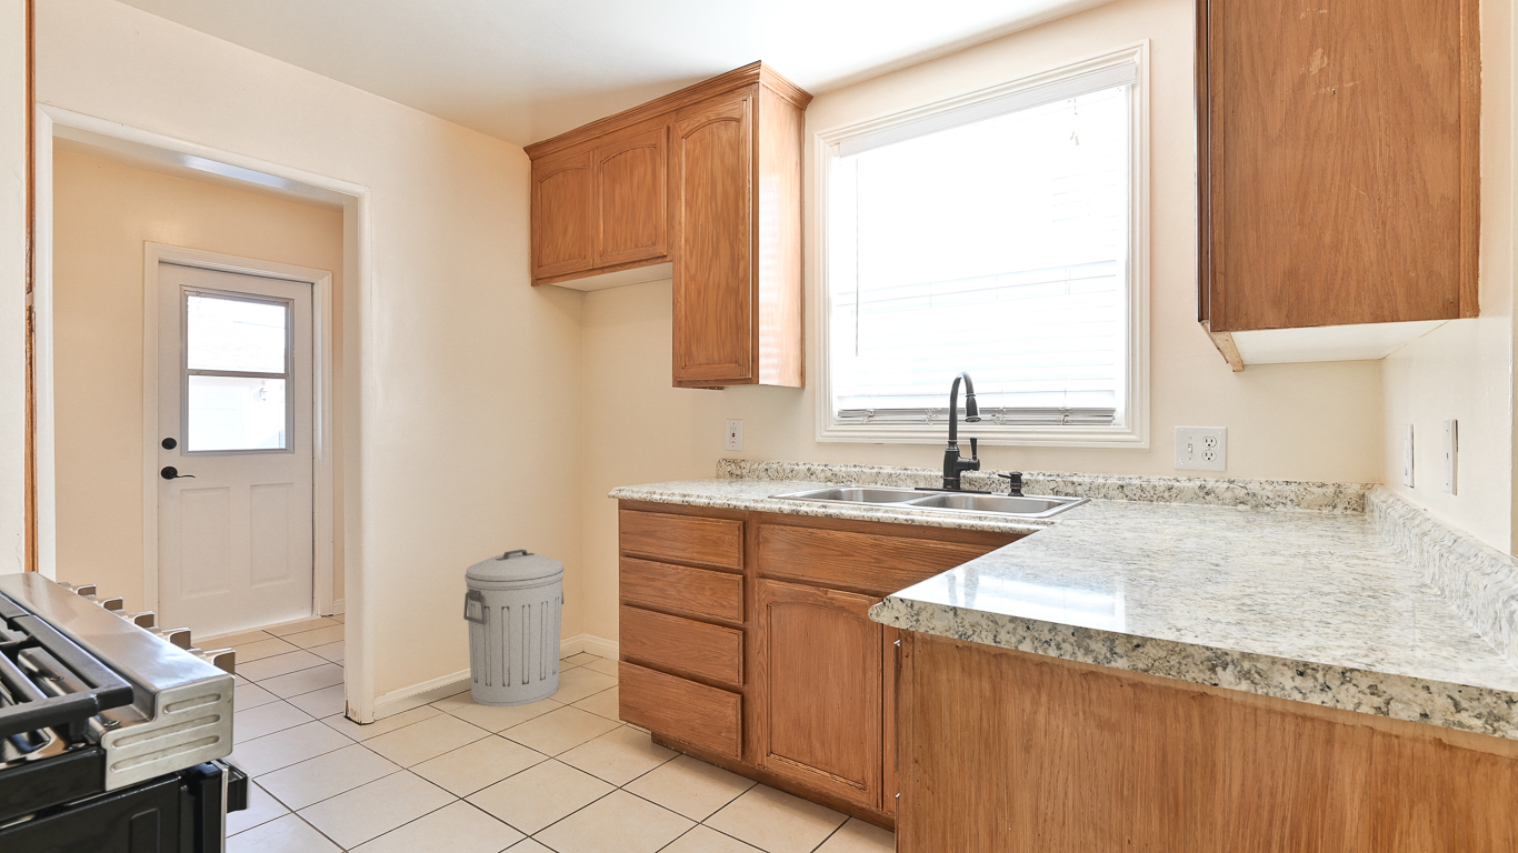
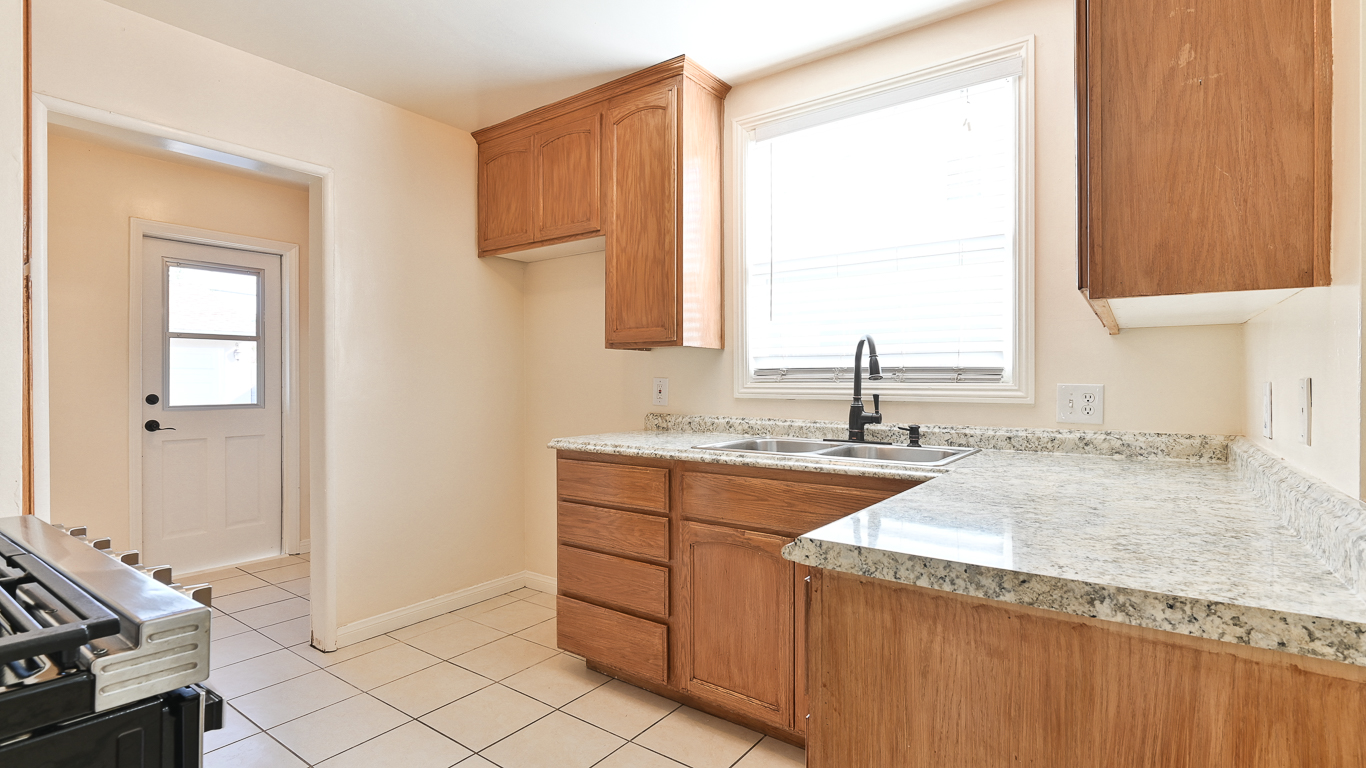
- trash can (516, 620)
